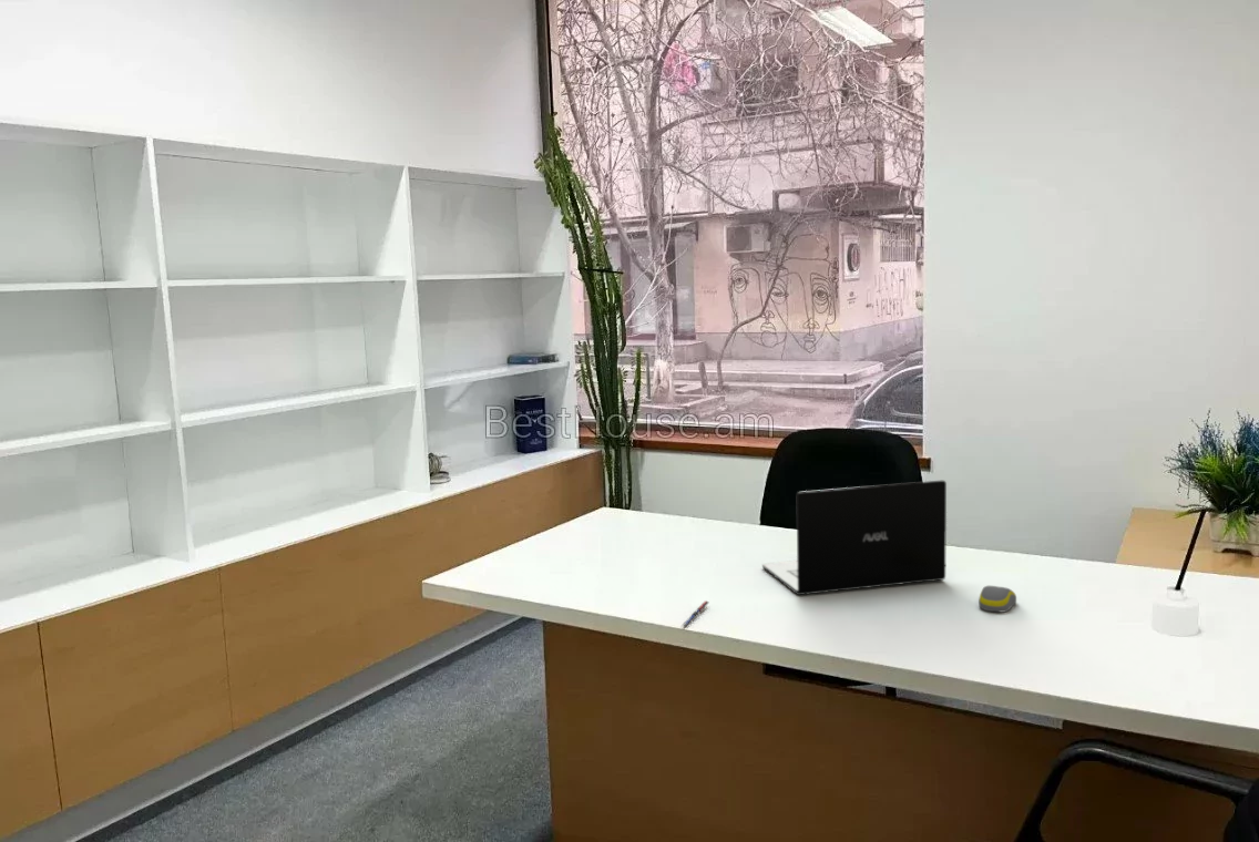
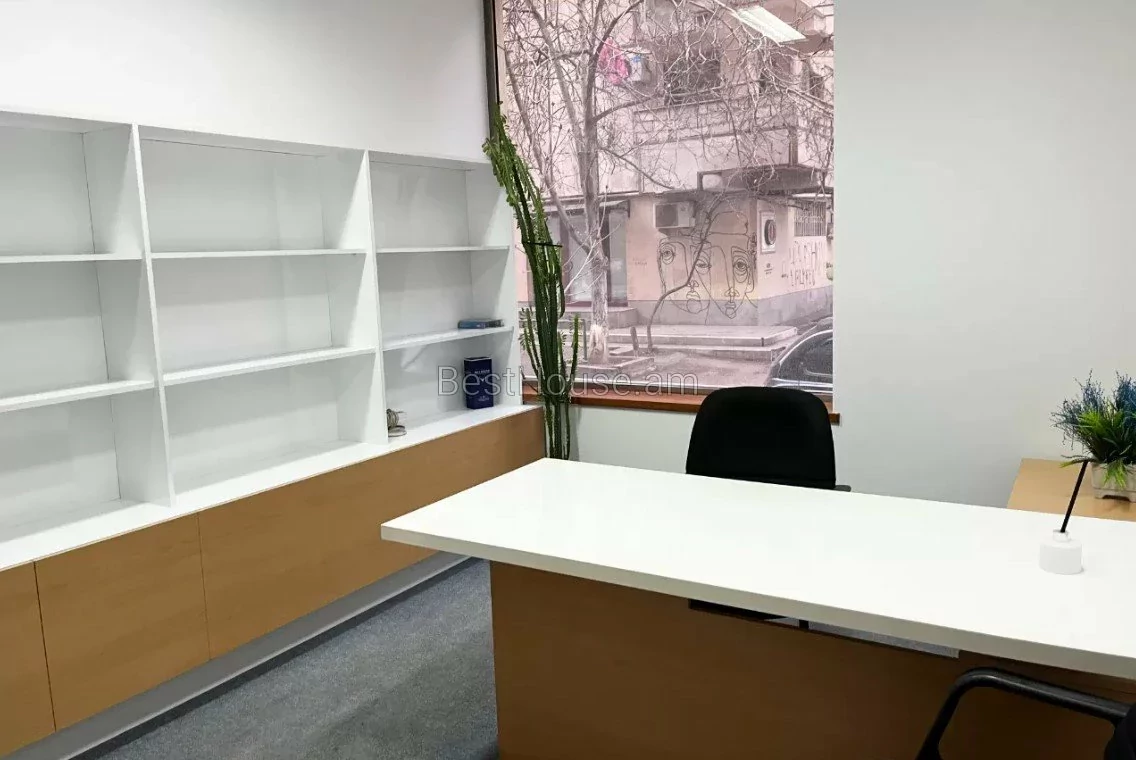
- laptop (850, 525)
- computer mouse (996, 595)
- pen (695, 613)
